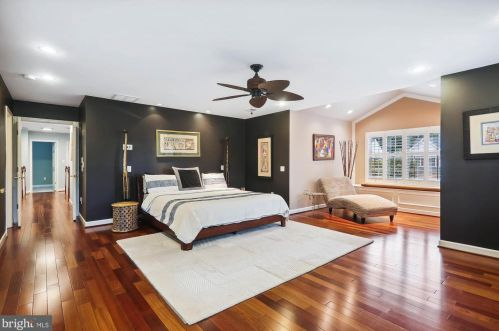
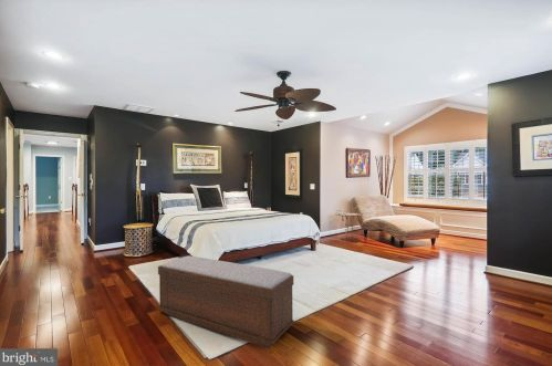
+ bench (222, 293)
